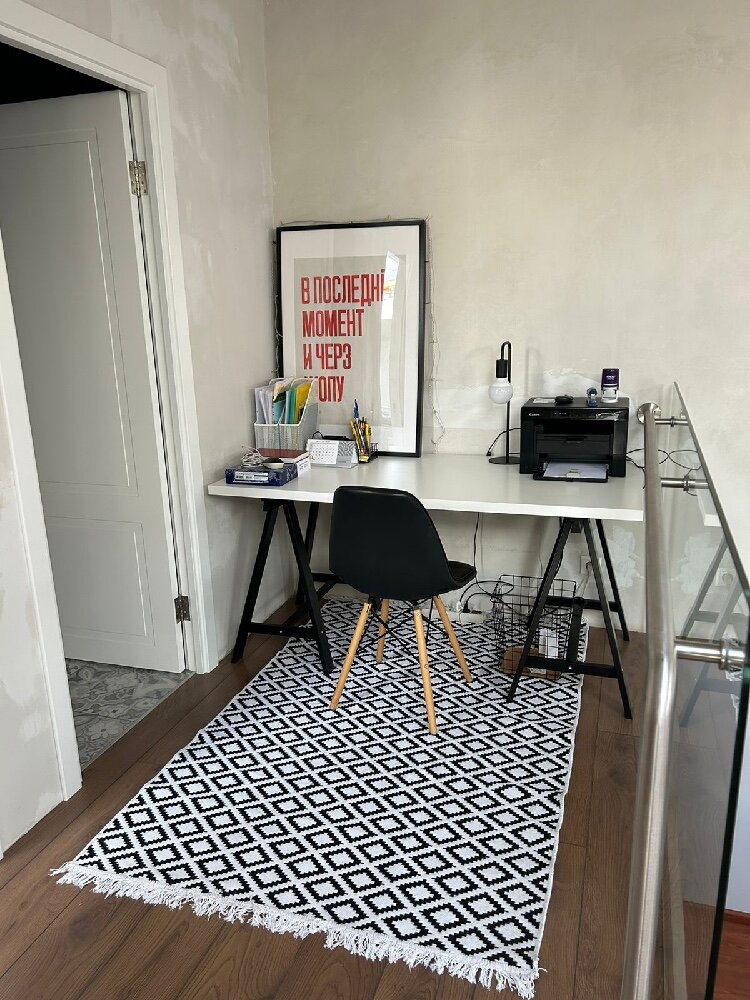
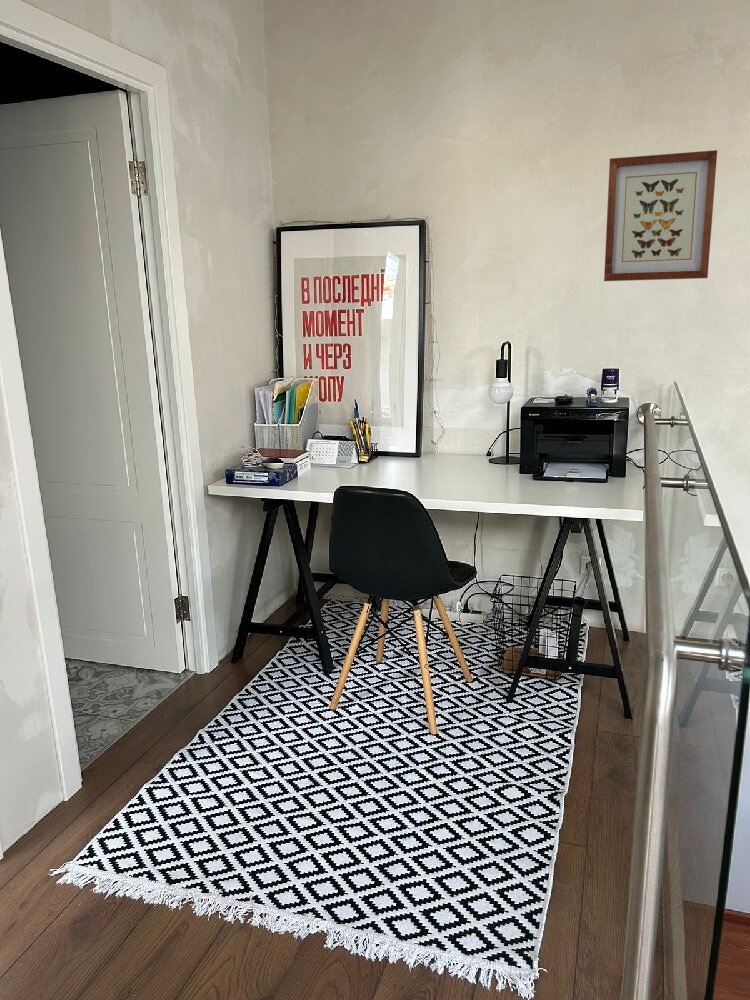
+ wall art (658, 218)
